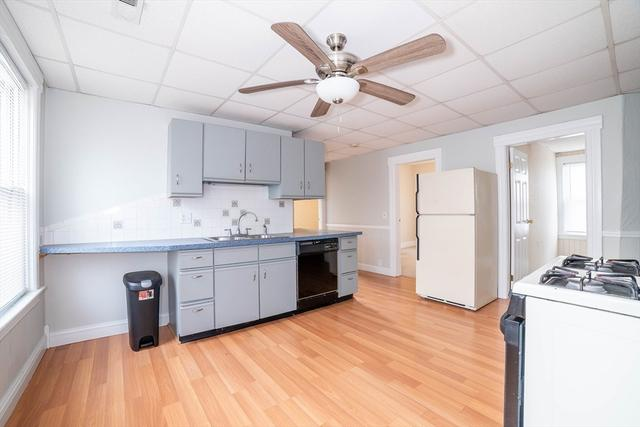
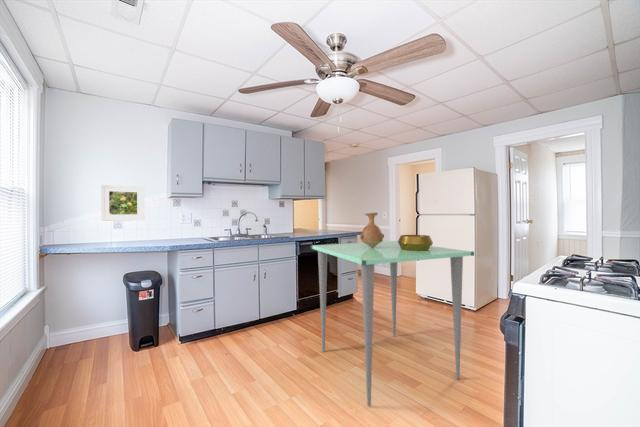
+ vase (371, 229)
+ decorative bowl (415, 242)
+ dining table (392, 305)
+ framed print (123, 203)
